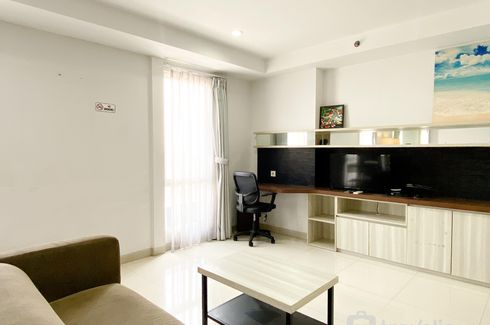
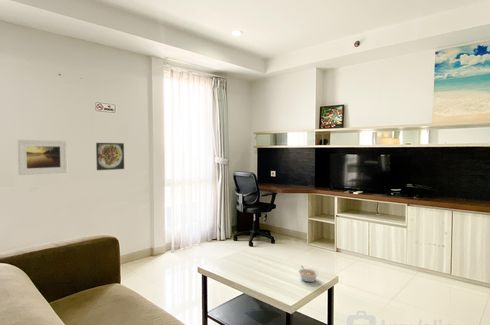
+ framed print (43, 157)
+ legume (307, 274)
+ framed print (110, 156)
